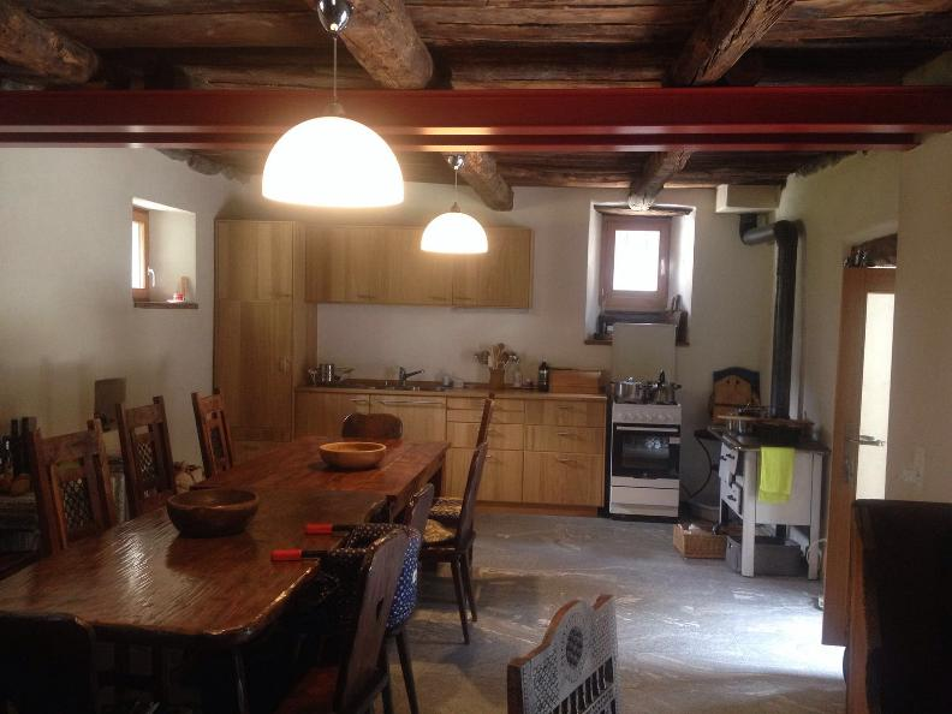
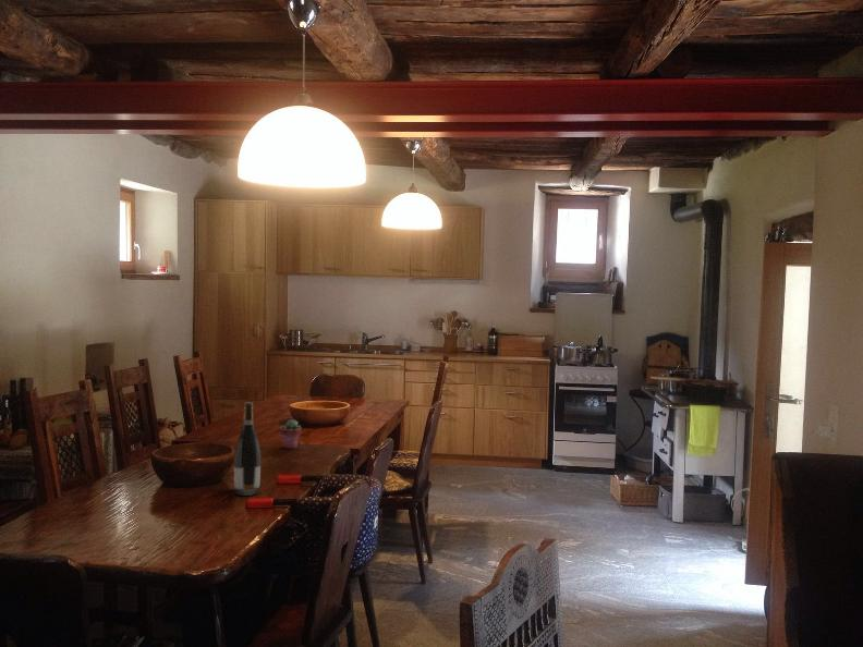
+ potted succulent (290, 432)
+ wine bottle (247, 448)
